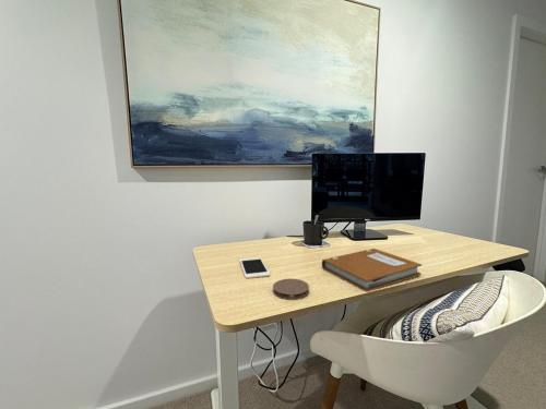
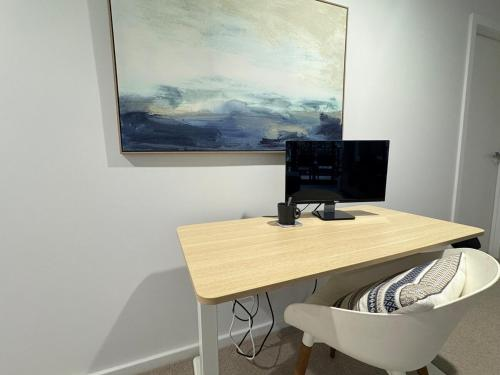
- coaster (290, 288)
- cell phone (253, 267)
- notebook (370, 265)
